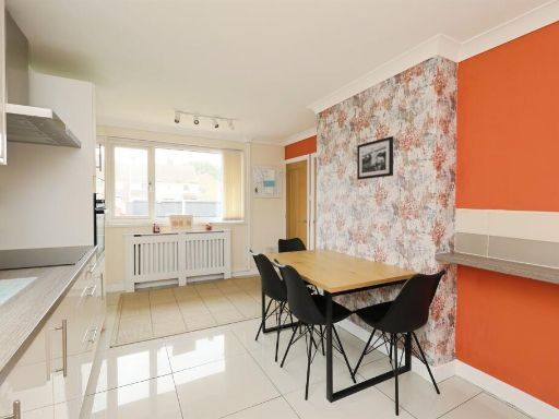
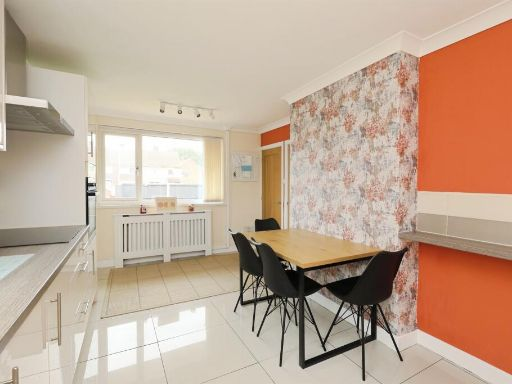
- picture frame (373, 159)
